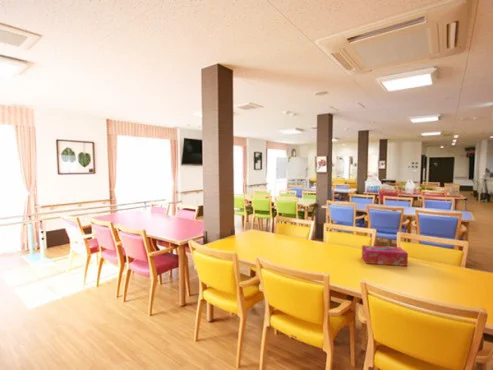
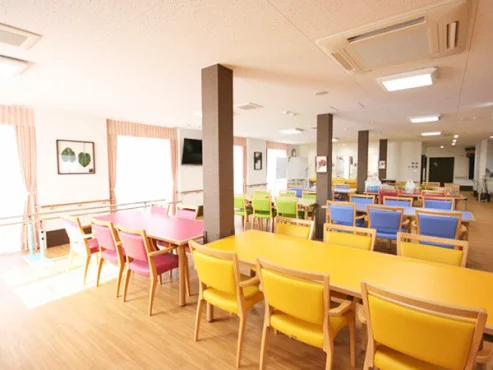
- tissue box (383, 255)
